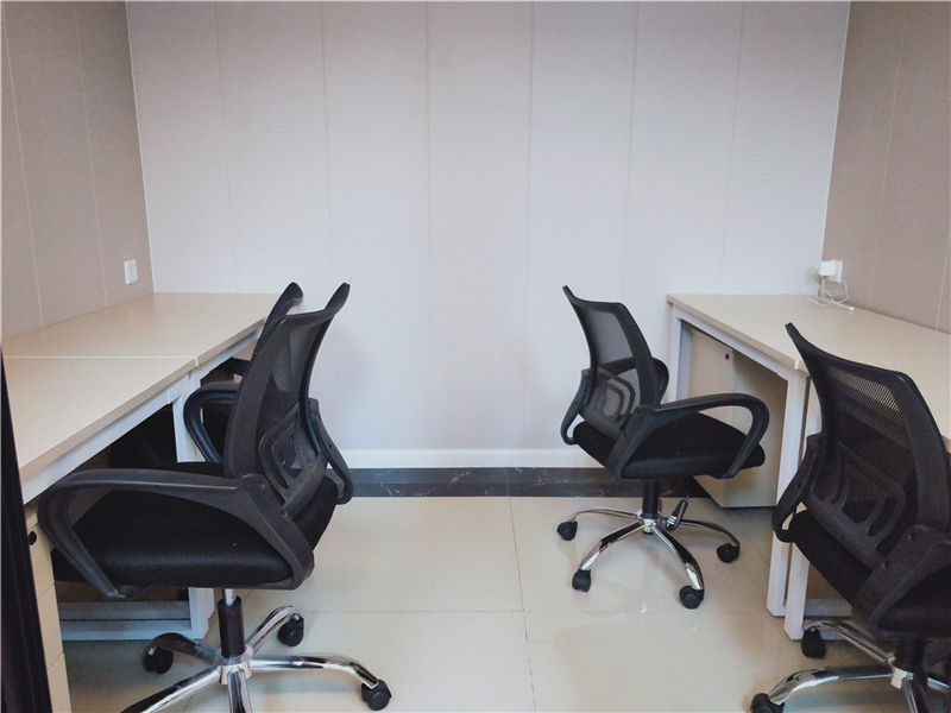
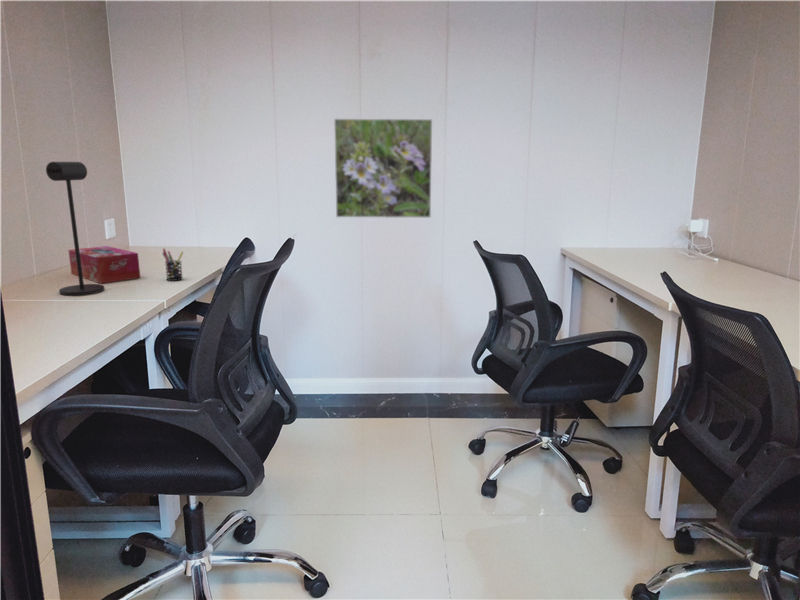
+ tissue box (103, 263)
+ desk lamp (74, 228)
+ pen holder (172, 264)
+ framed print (383, 169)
